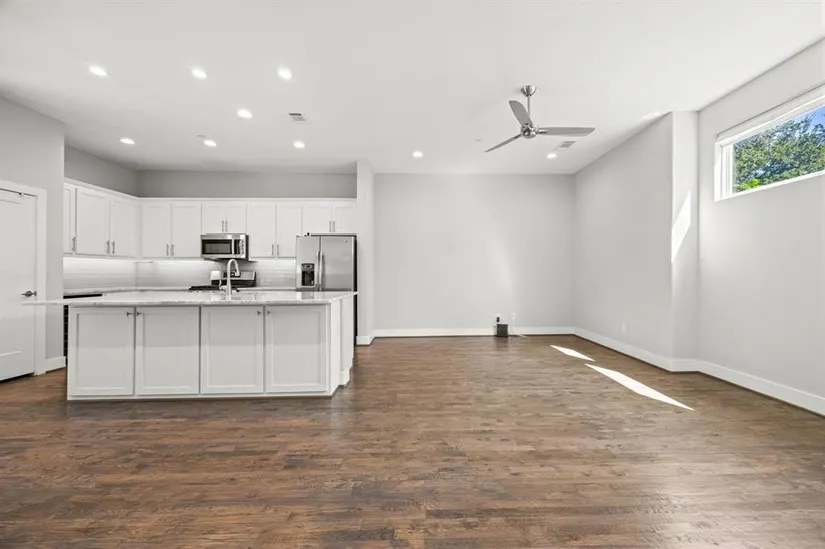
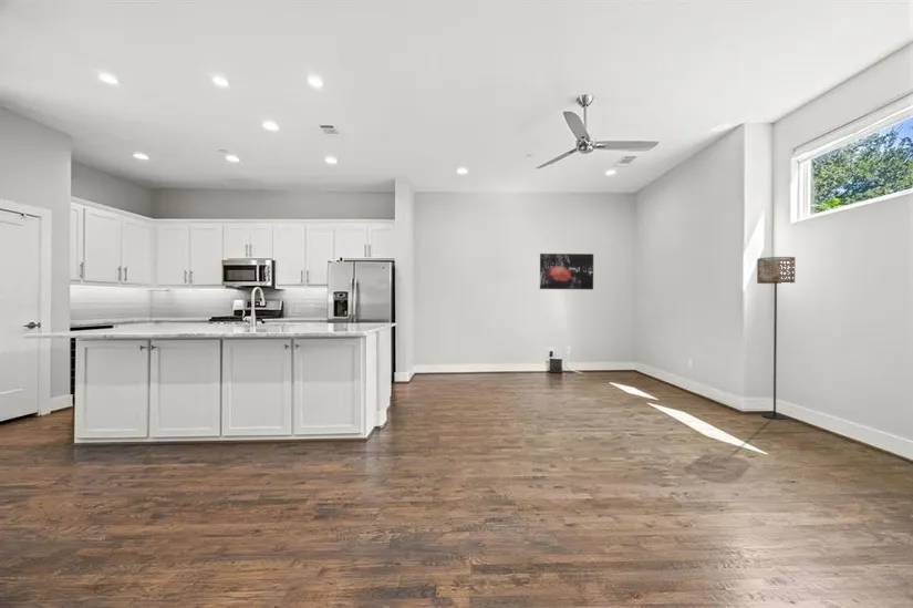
+ floor lamp (775, 337)
+ wall art (567, 271)
